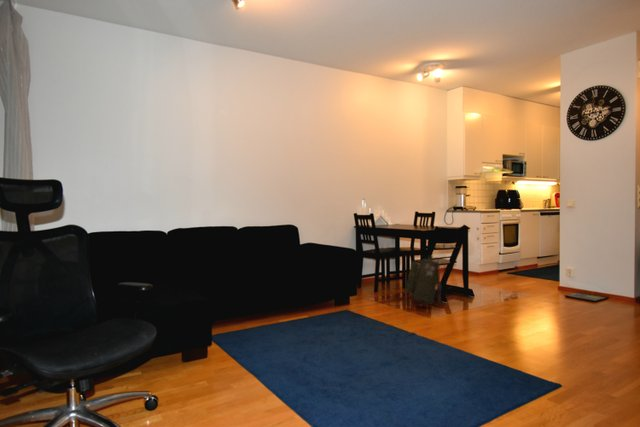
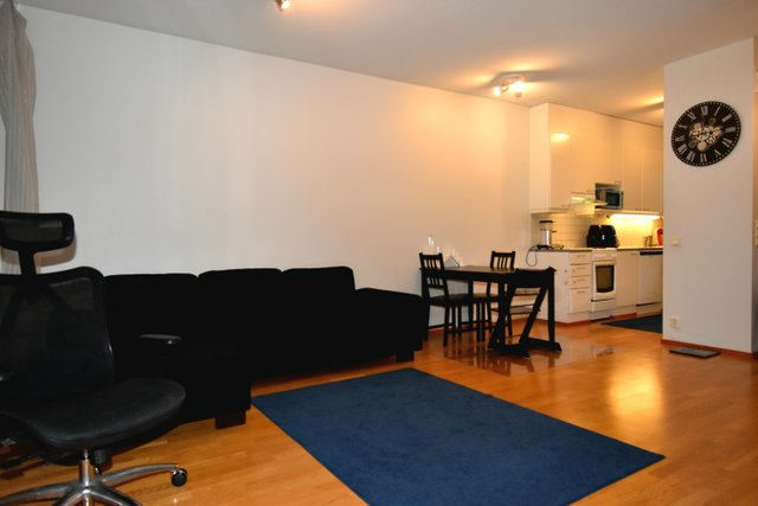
- backpack (423, 281)
